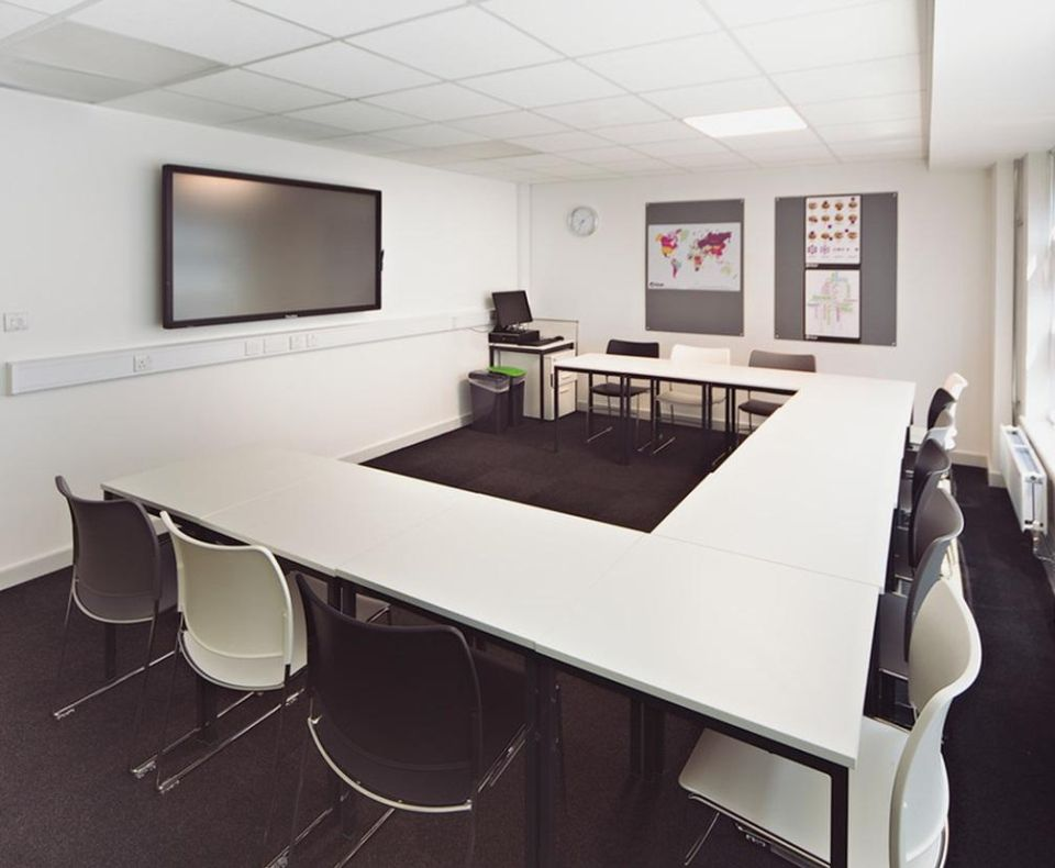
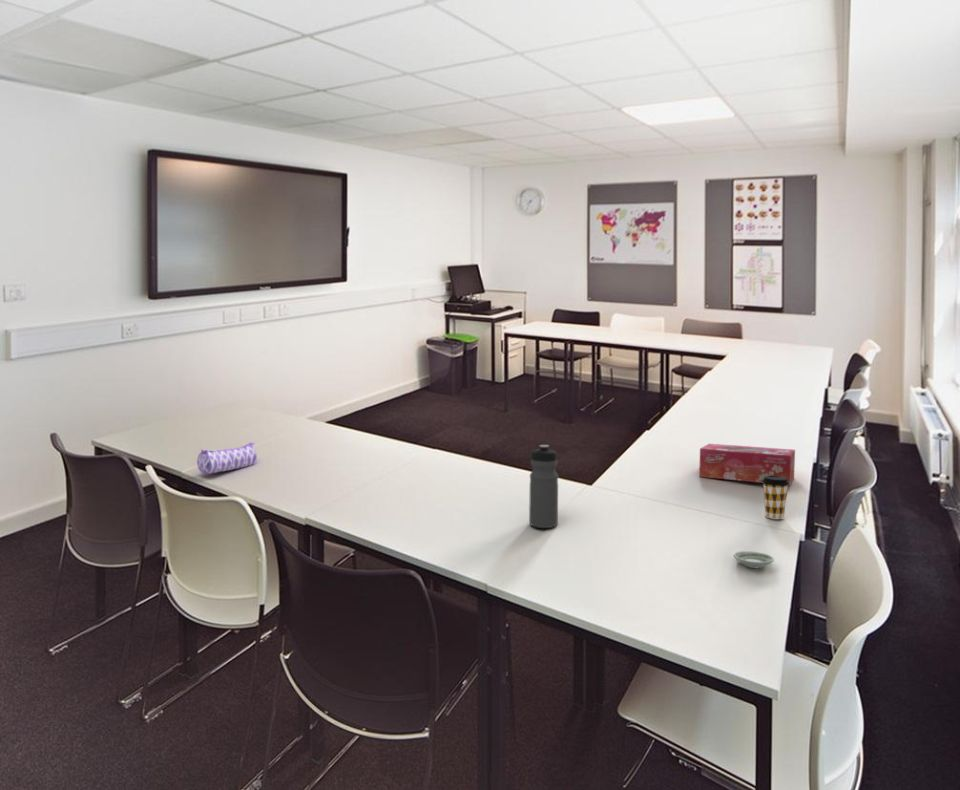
+ saucer (753, 560)
+ coffee cup (775, 497)
+ tissue box (746, 463)
+ water bottle (543, 484)
+ pencil case (227, 457)
